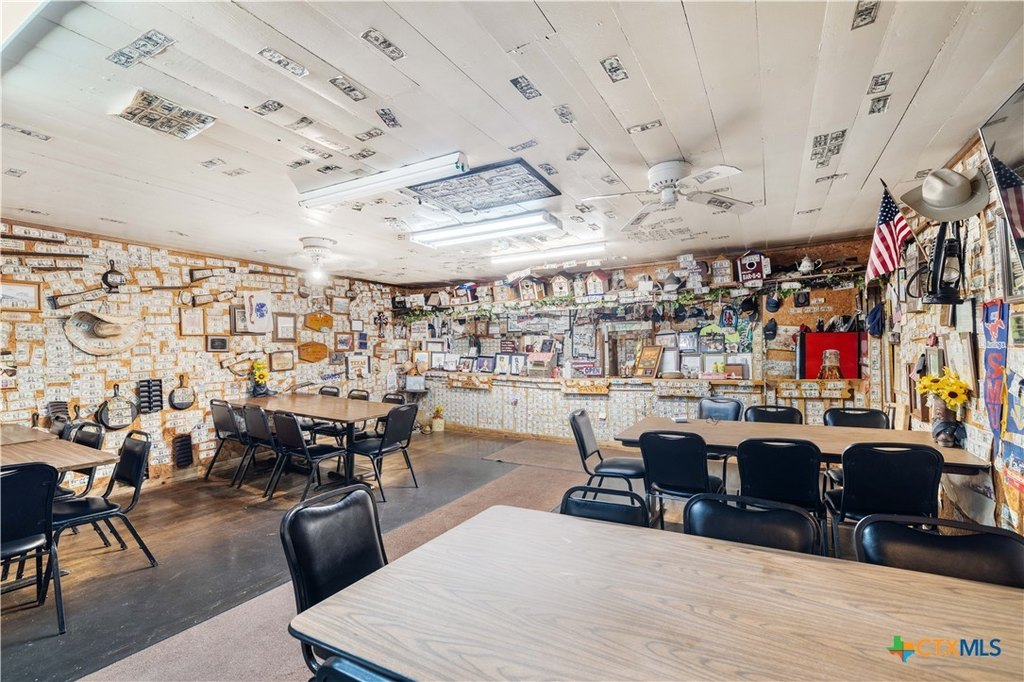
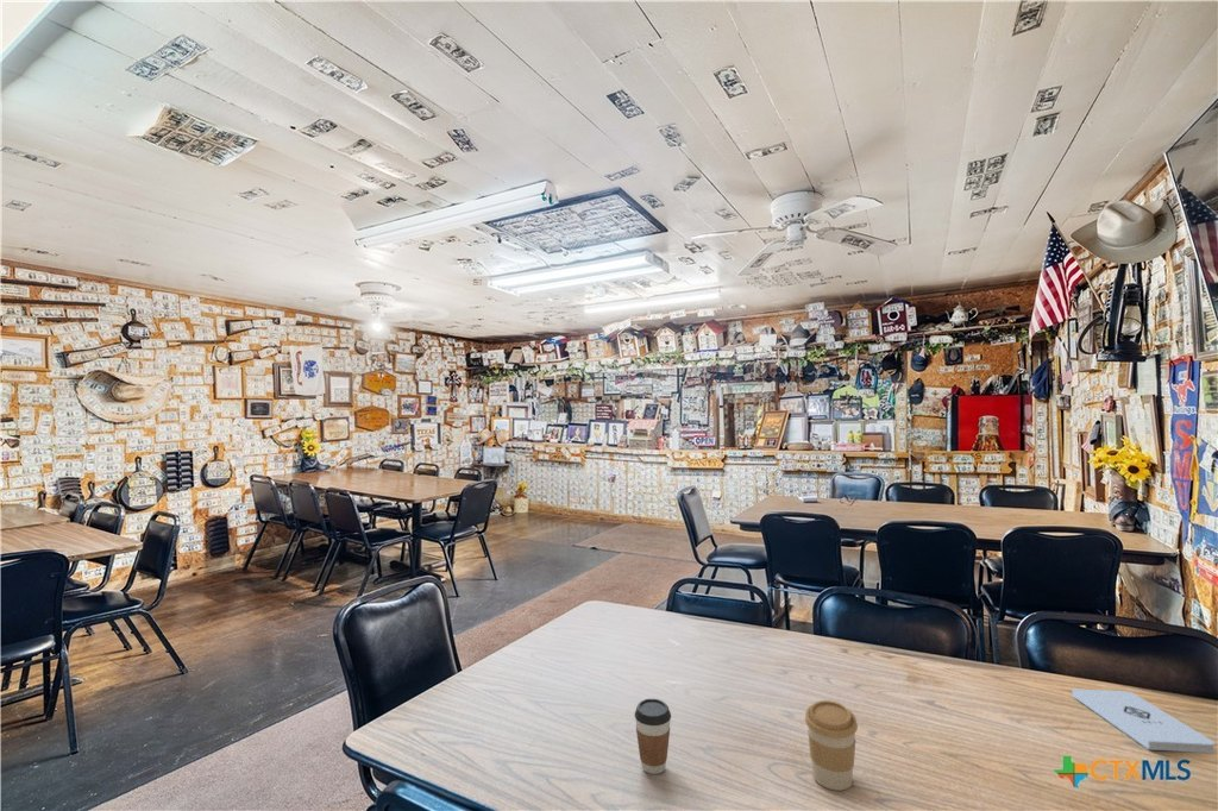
+ notepad (1138, 717)
+ coffee cup (653, 736)
+ coffee cup (830, 743)
